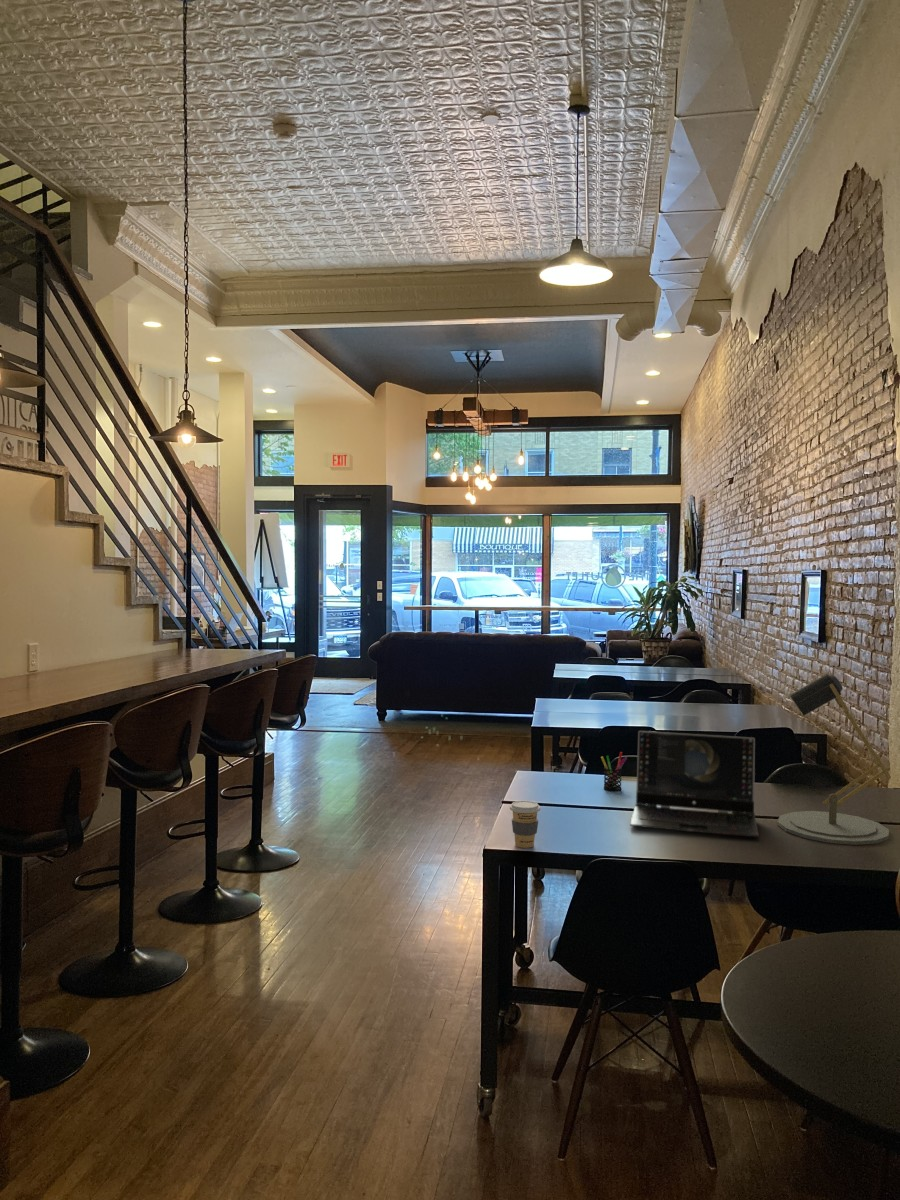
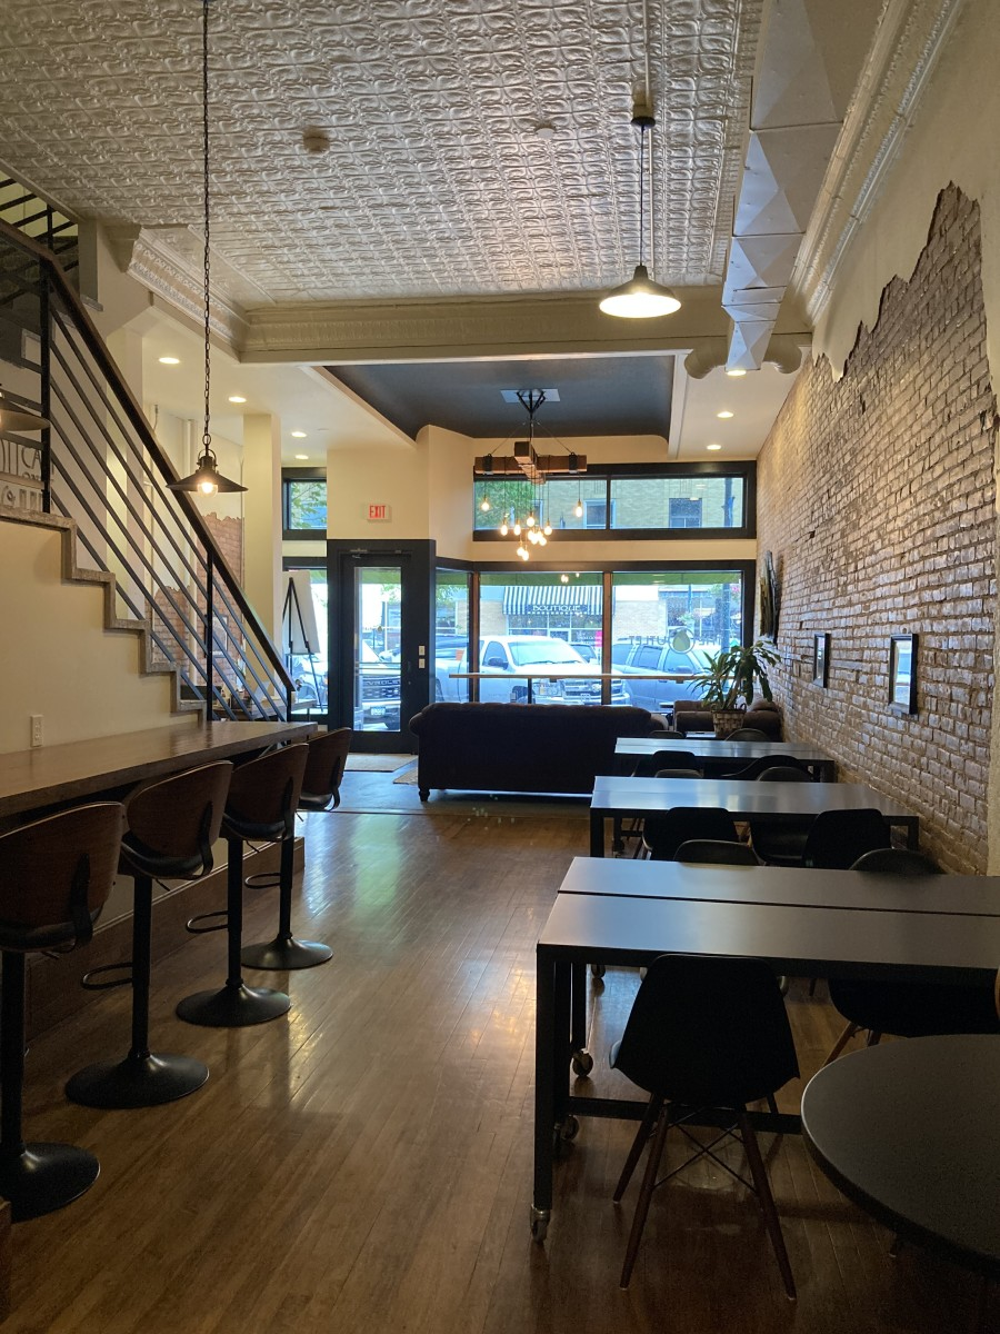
- coffee cup (524, 824)
- pen holder (612, 770)
- desk lamp (861, 738)
- laptop computer (694, 782)
